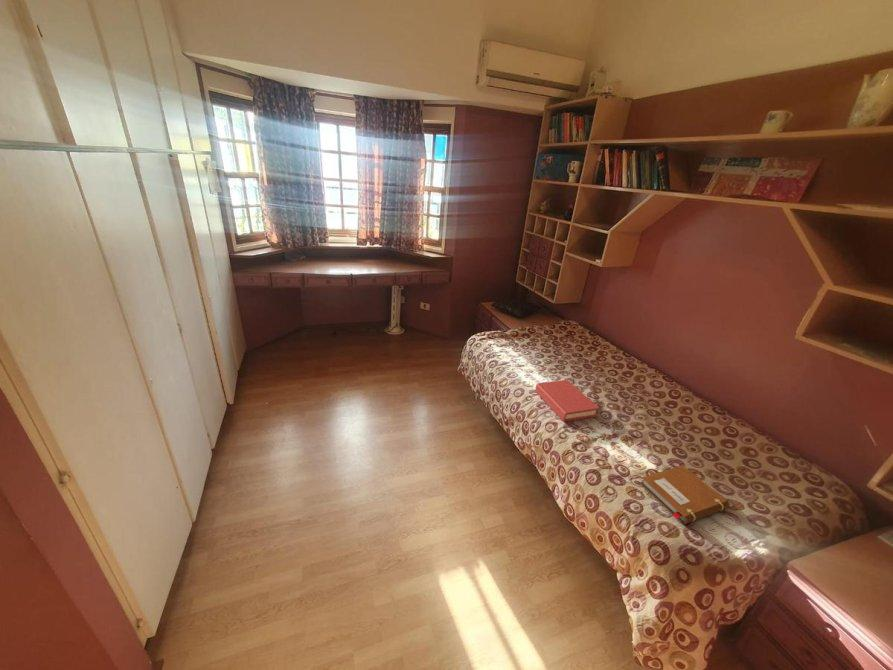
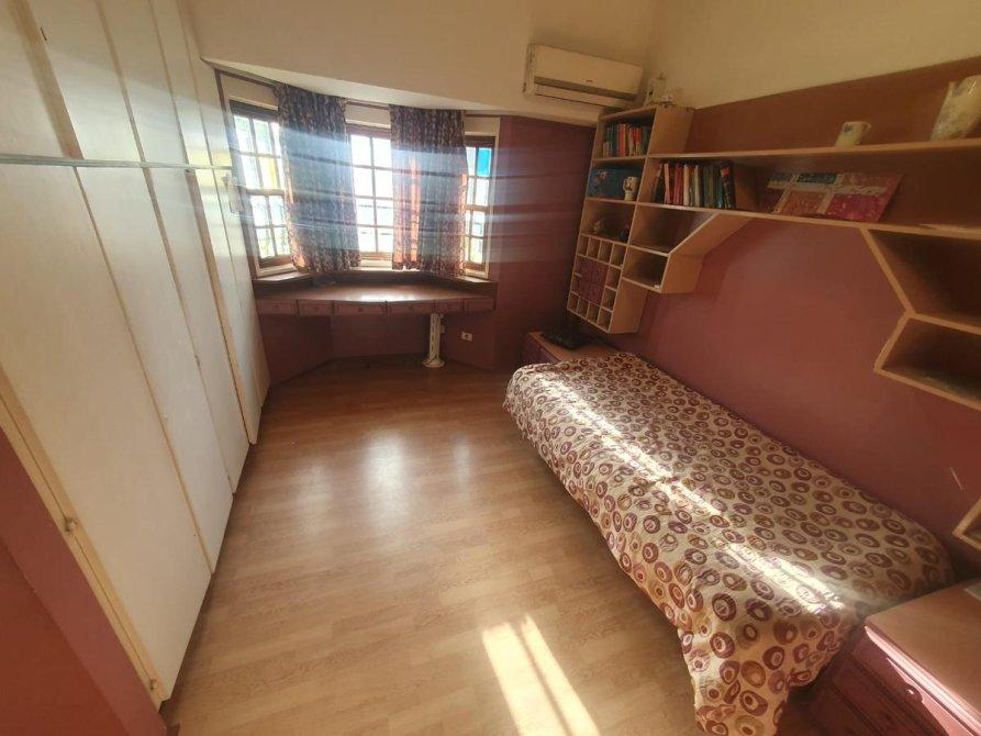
- hardback book (565, 399)
- notebook (682, 493)
